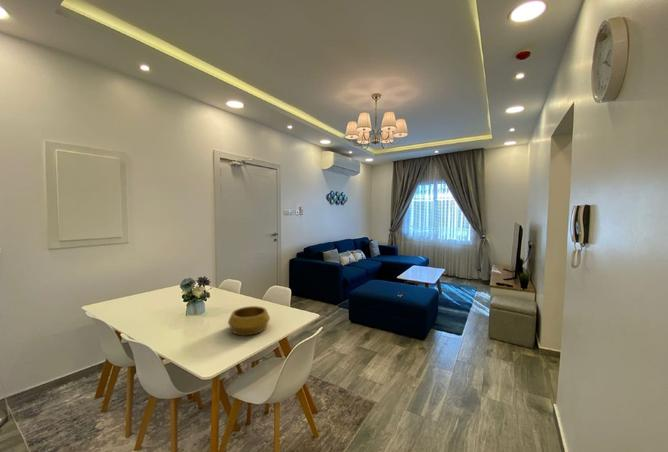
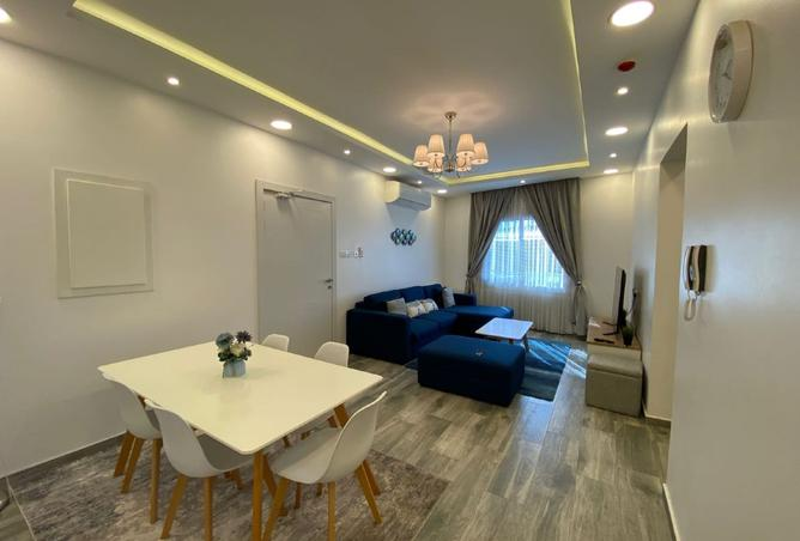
- decorative bowl (249, 320)
